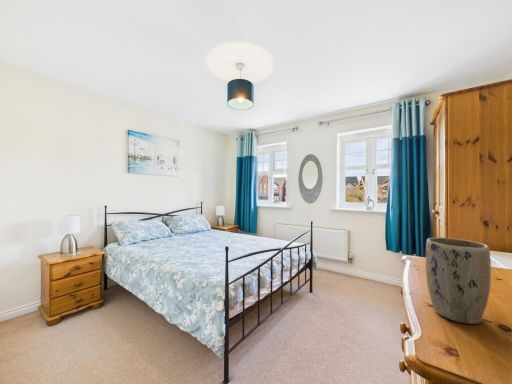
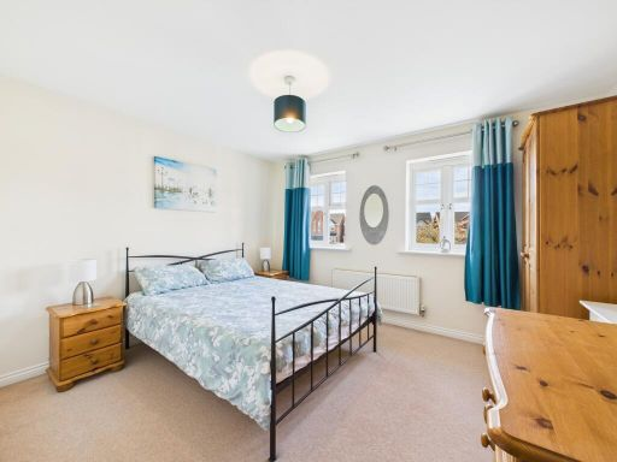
- plant pot (455, 278)
